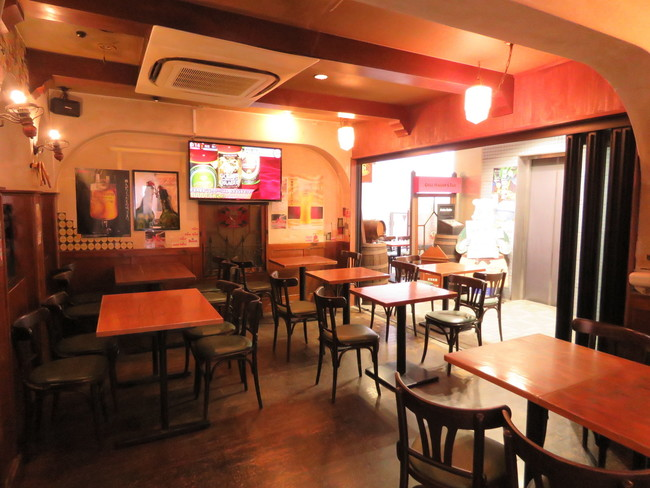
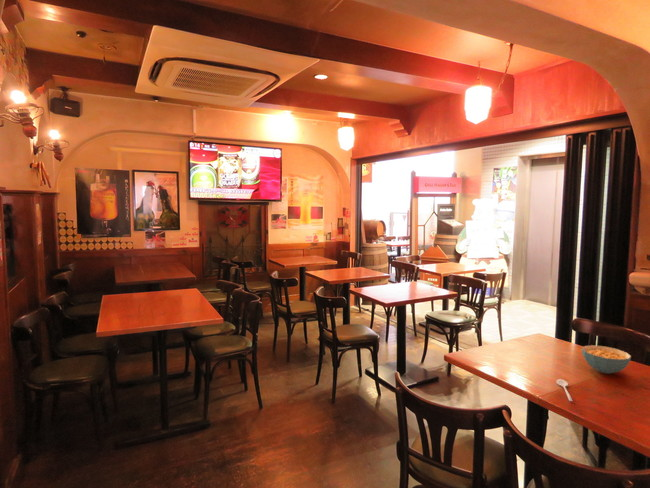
+ stirrer (565, 389)
+ cereal bowl (605, 361)
